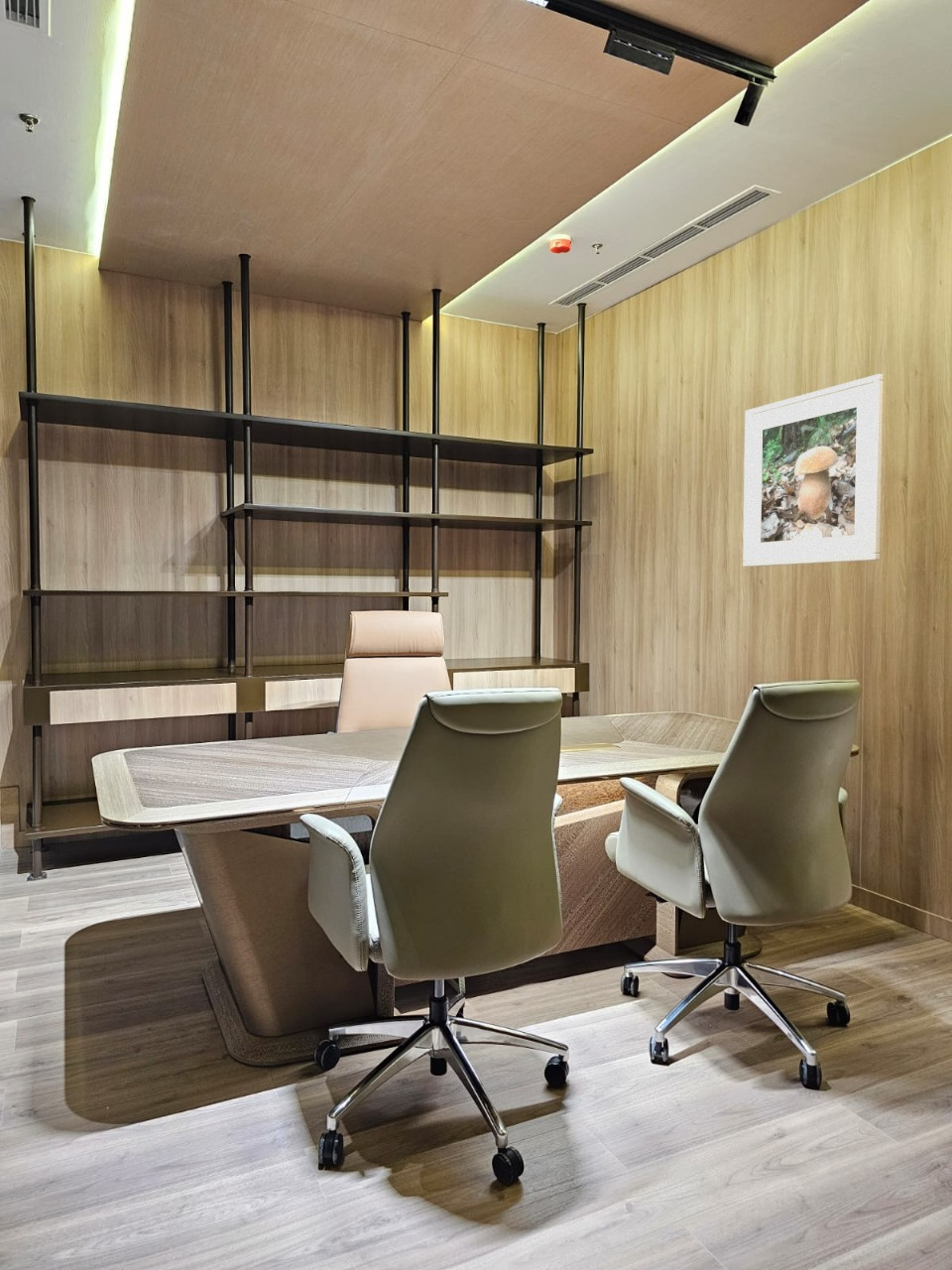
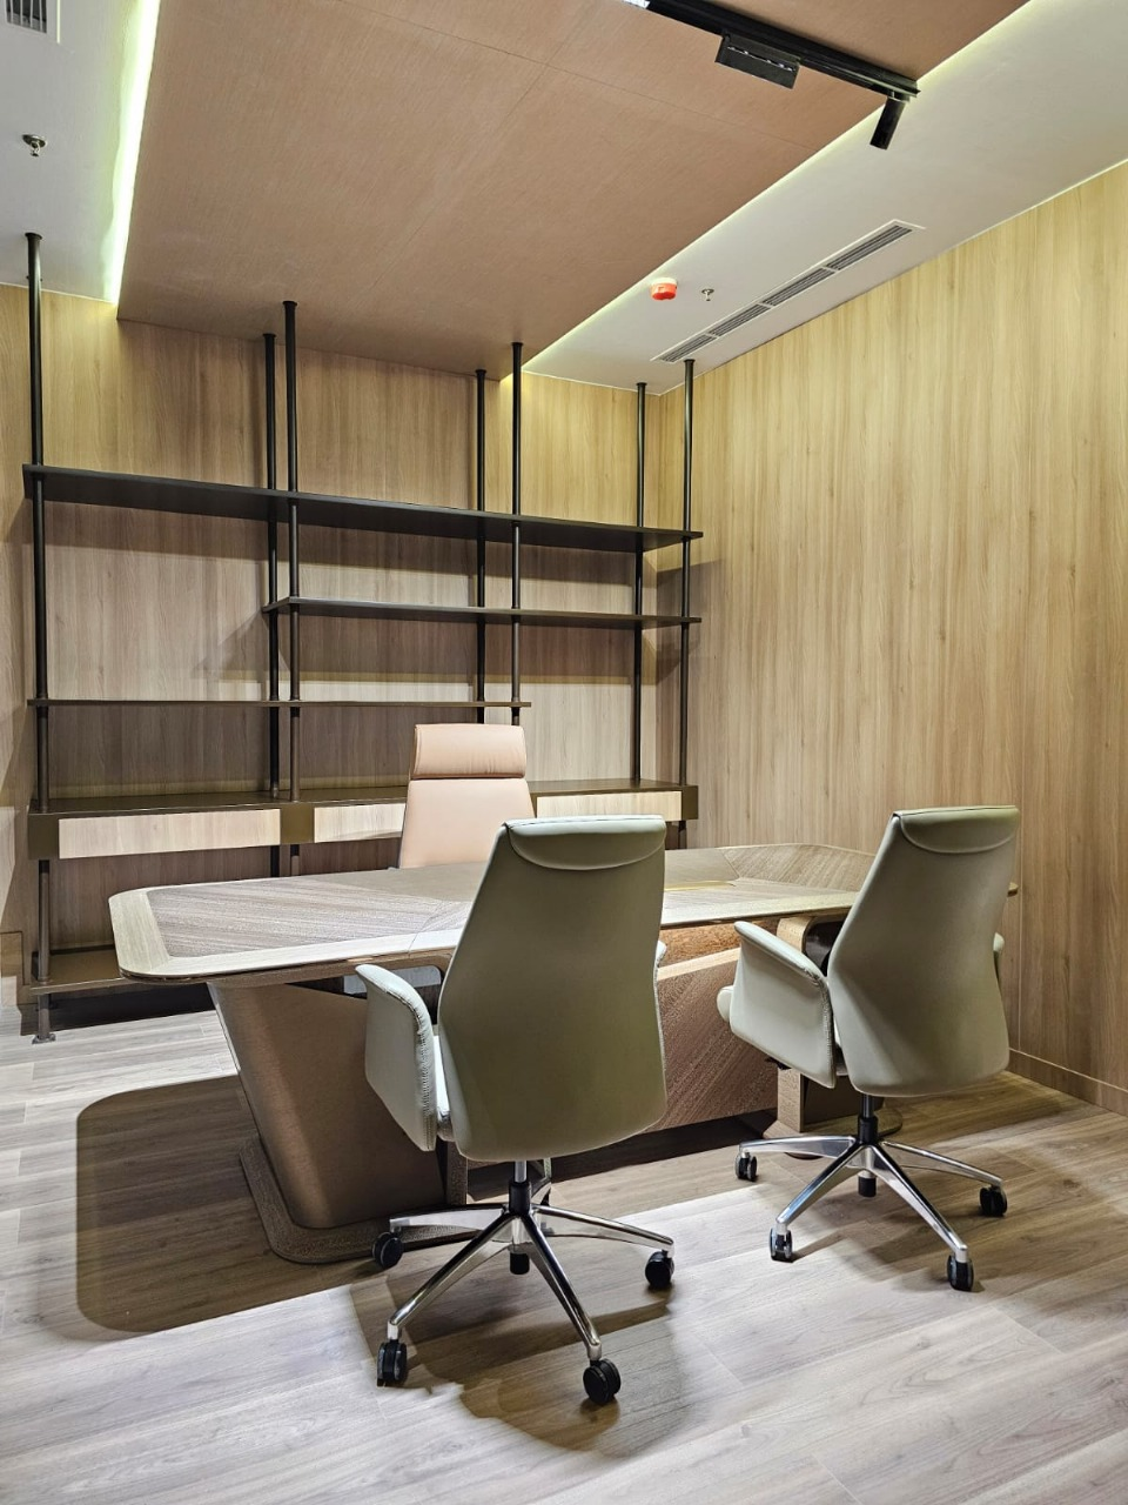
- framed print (806, 478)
